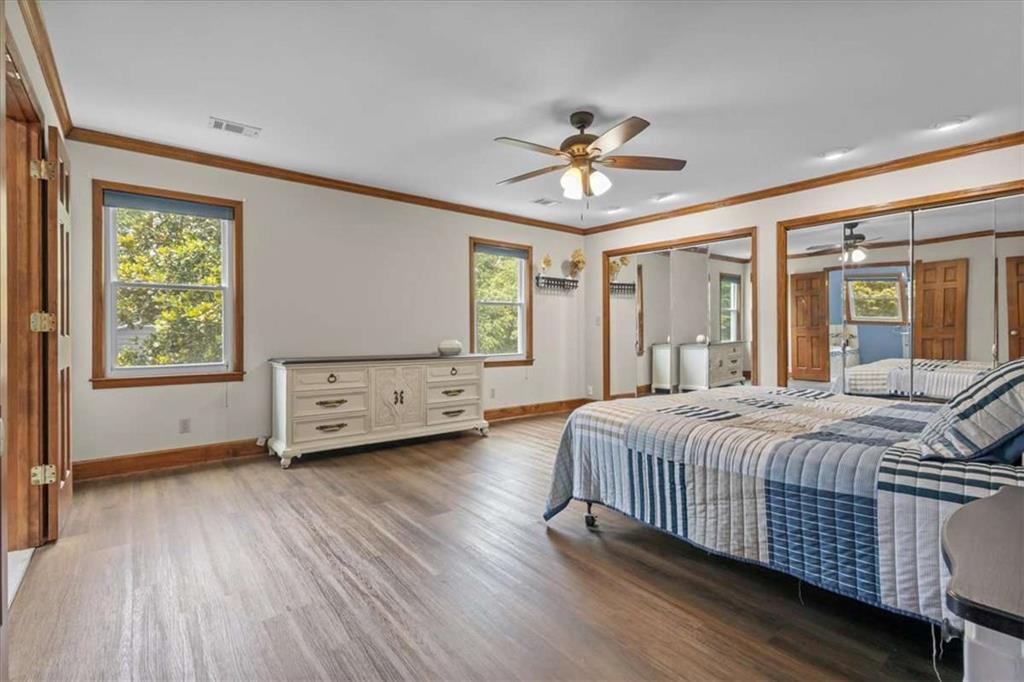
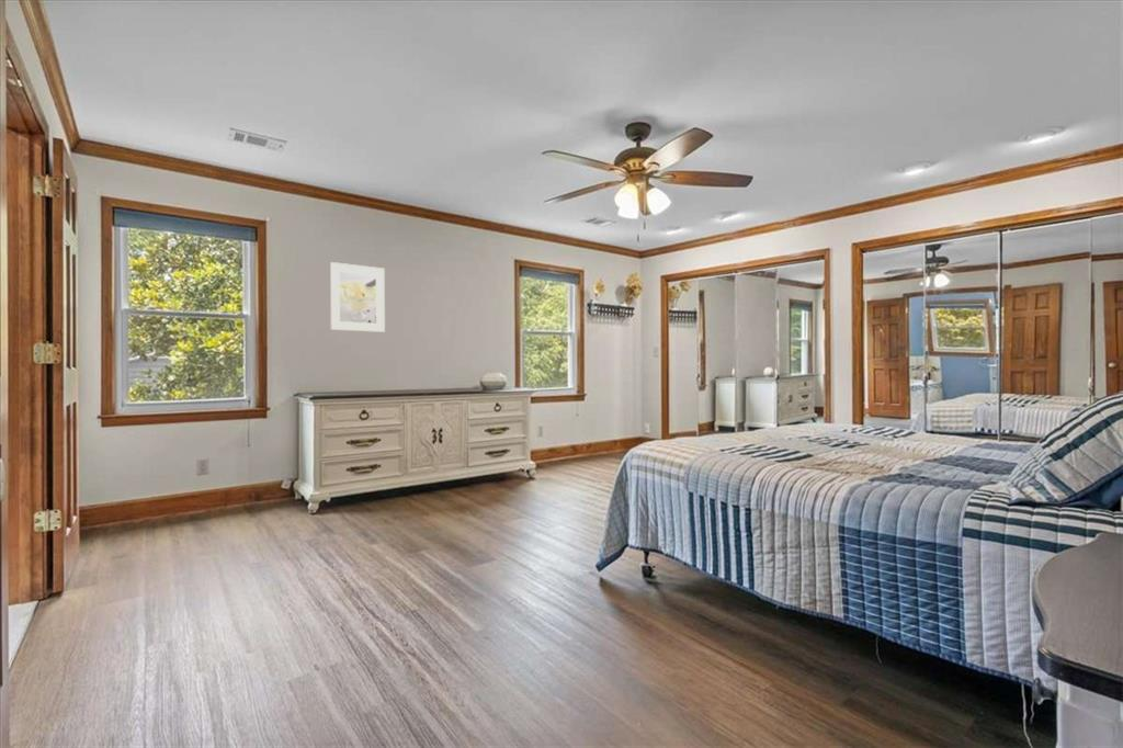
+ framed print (358, 297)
